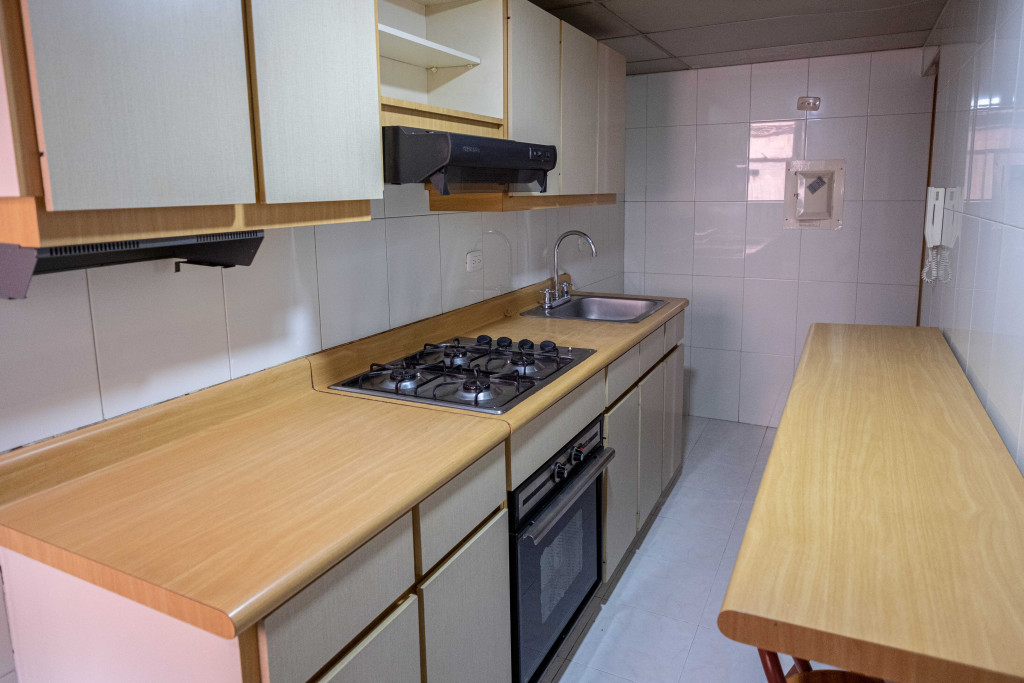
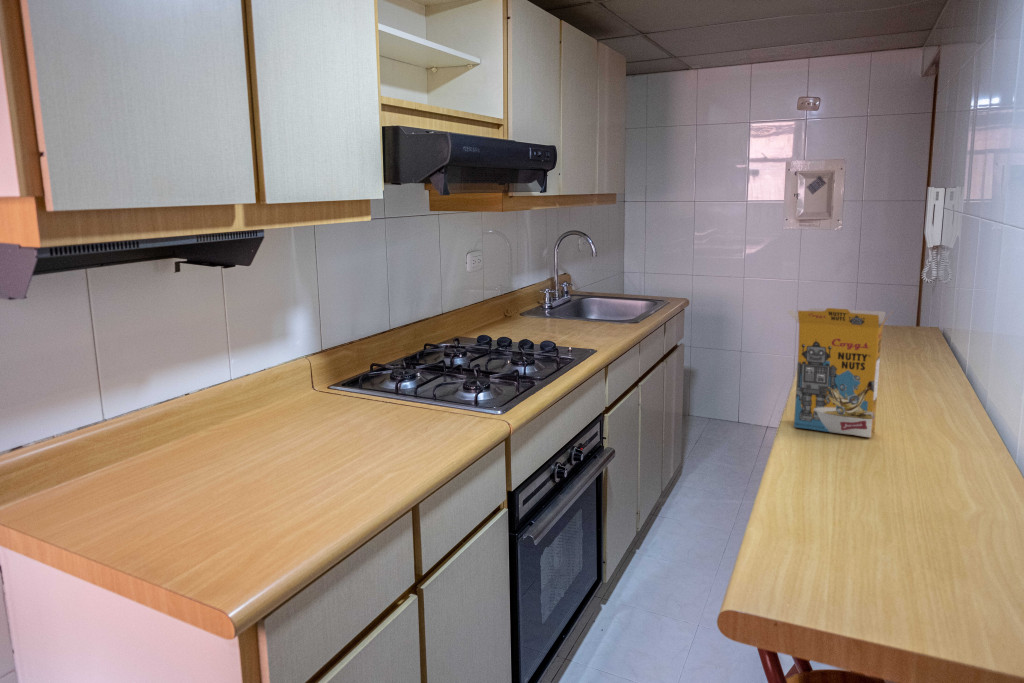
+ cereal box (836, 367)
